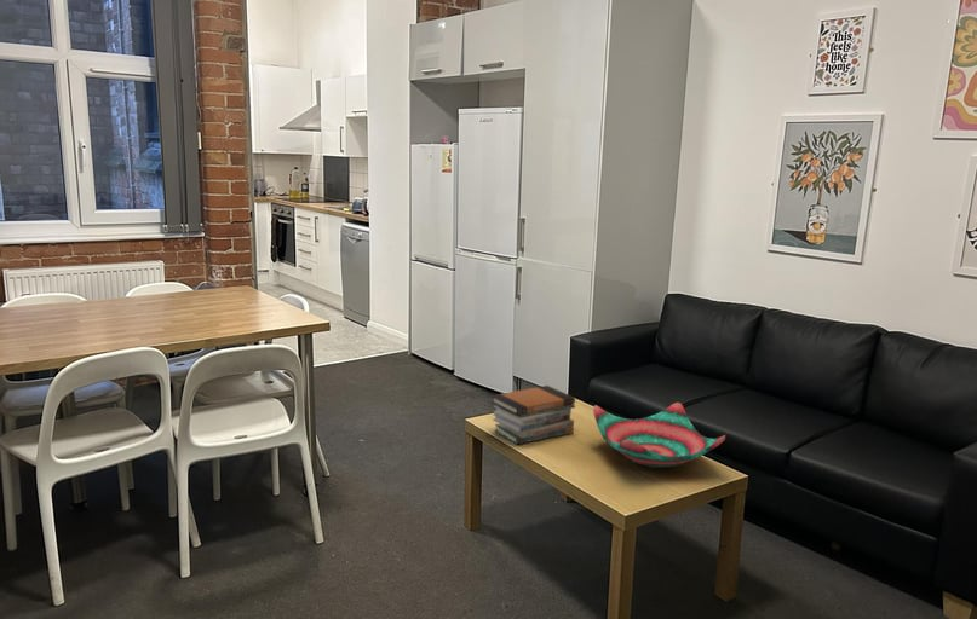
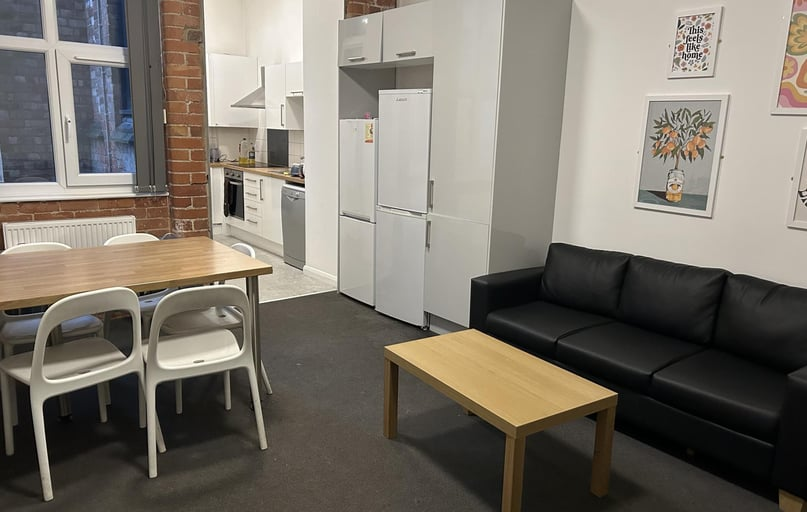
- decorative bowl (654, 438)
- book stack (533, 413)
